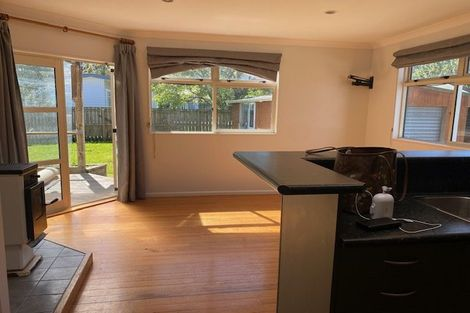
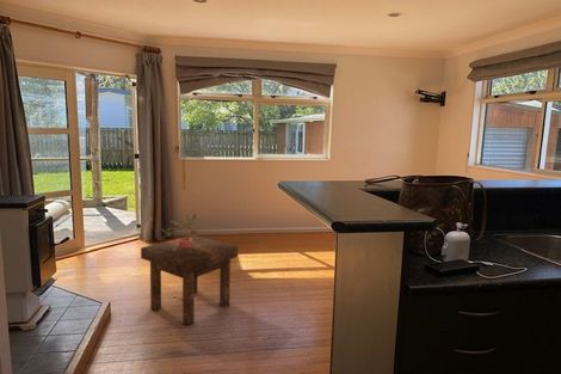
+ stool (190, 276)
+ potted plant (178, 229)
